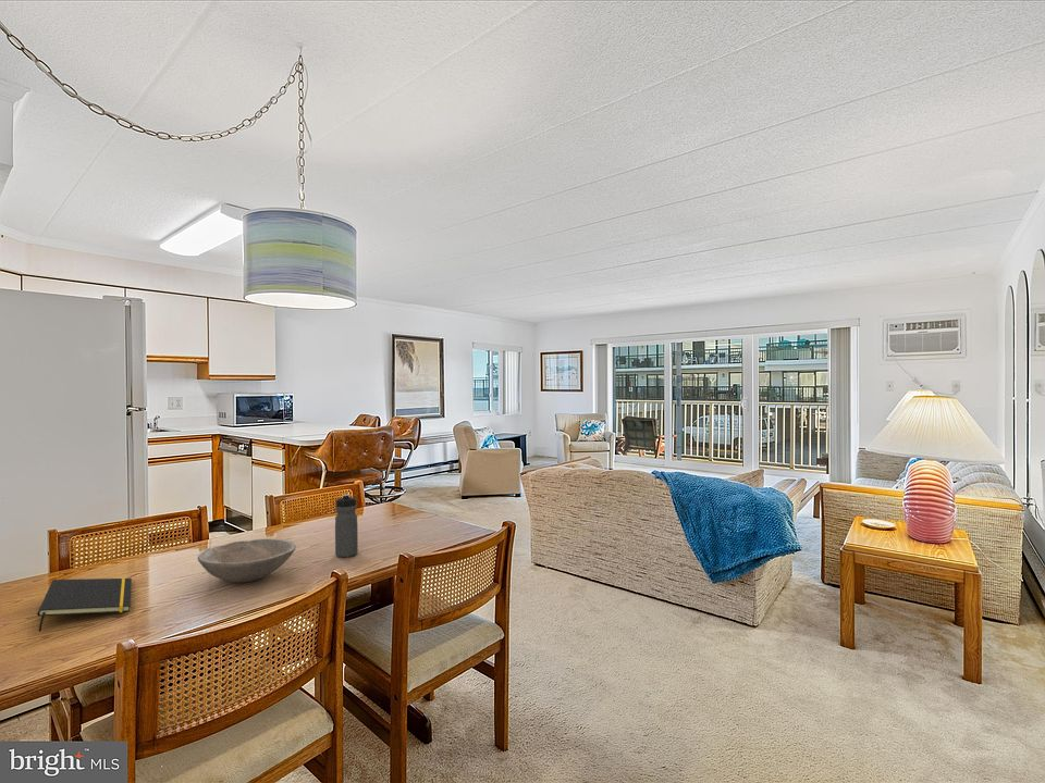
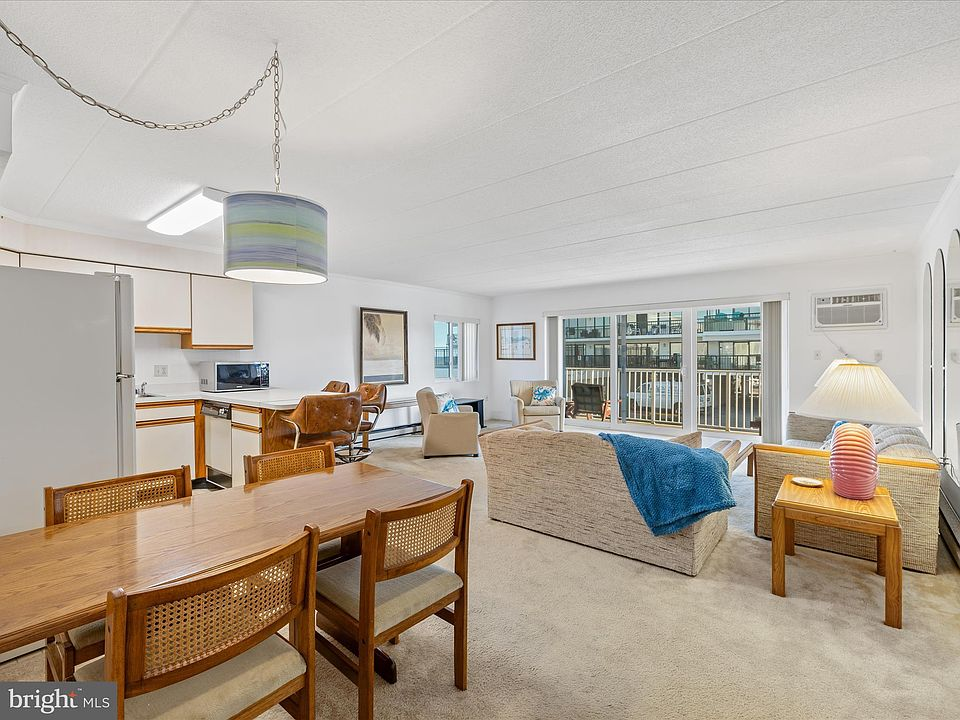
- notepad (89, 595)
- bowl (248, 563)
- water bottle (346, 523)
